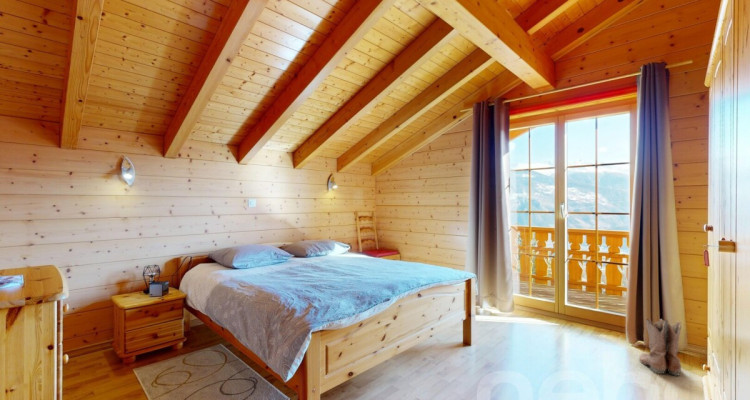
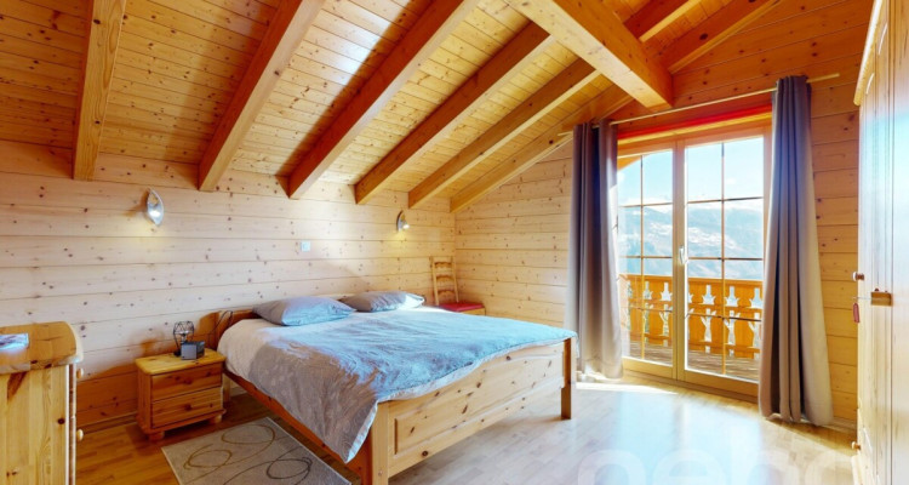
- boots (659, 341)
